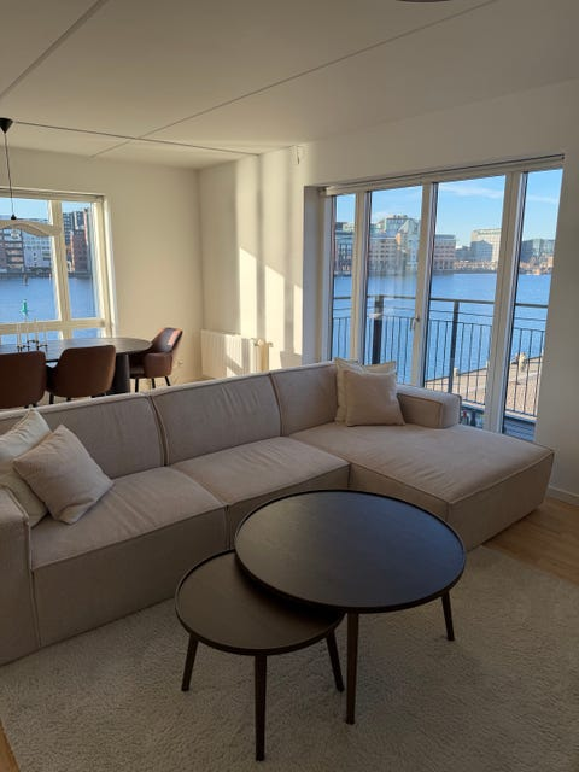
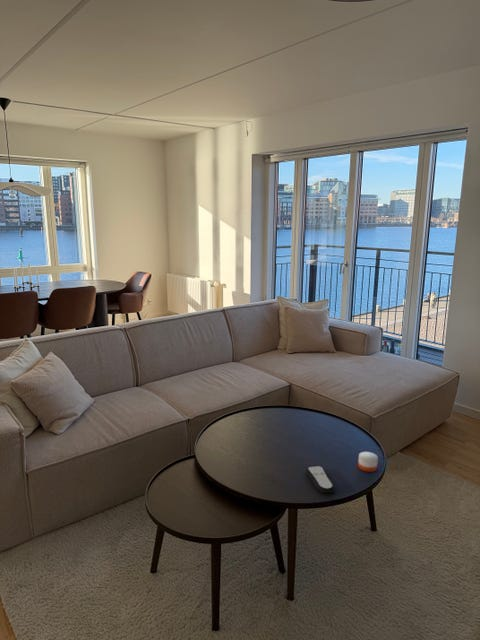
+ candle (368, 455)
+ remote control (320, 478)
